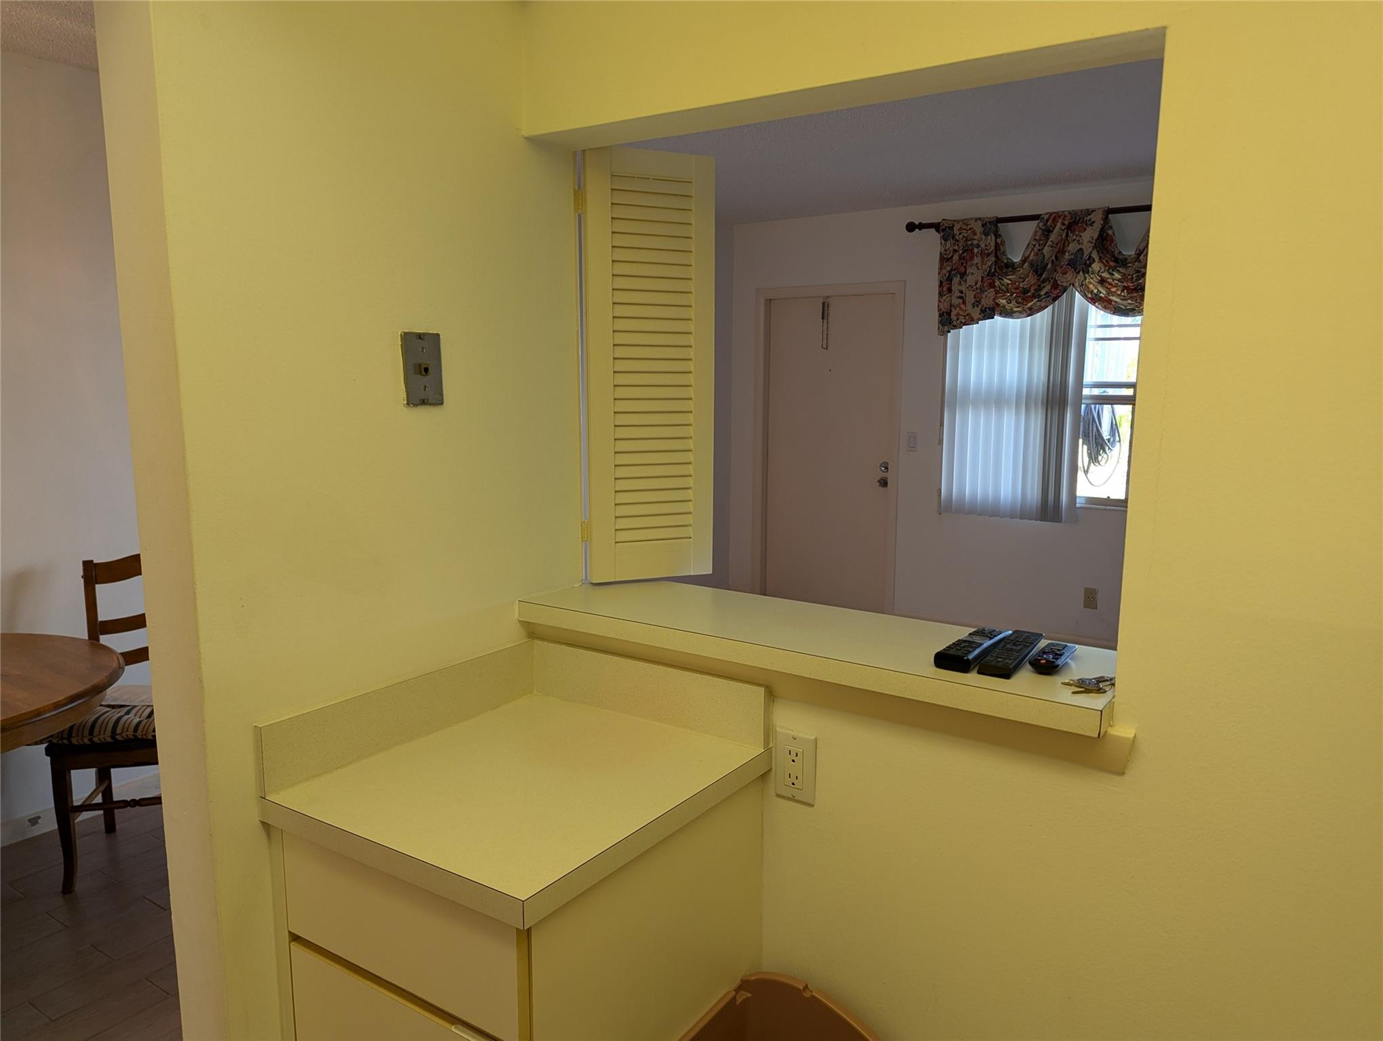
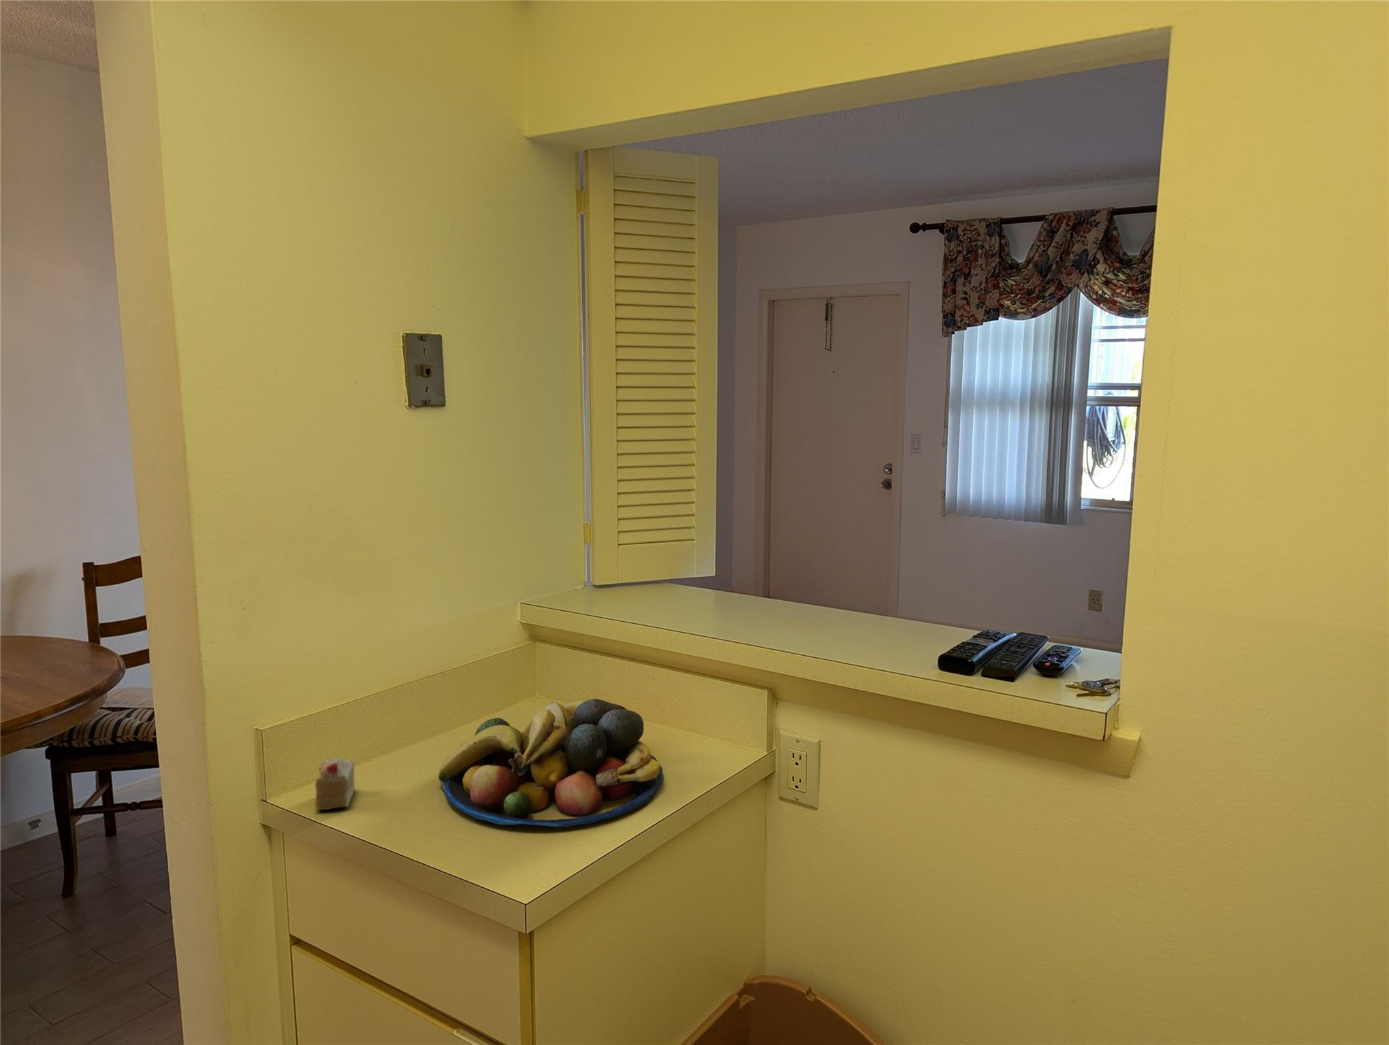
+ fruit bowl (553, 743)
+ cake slice (334, 779)
